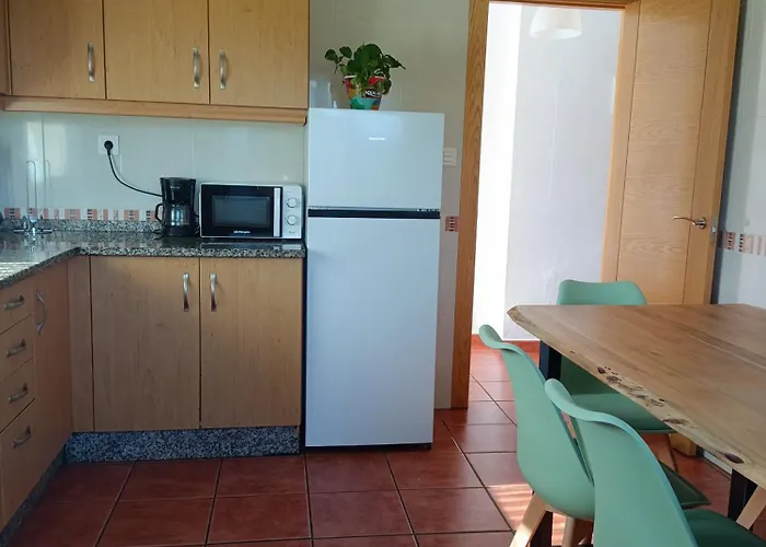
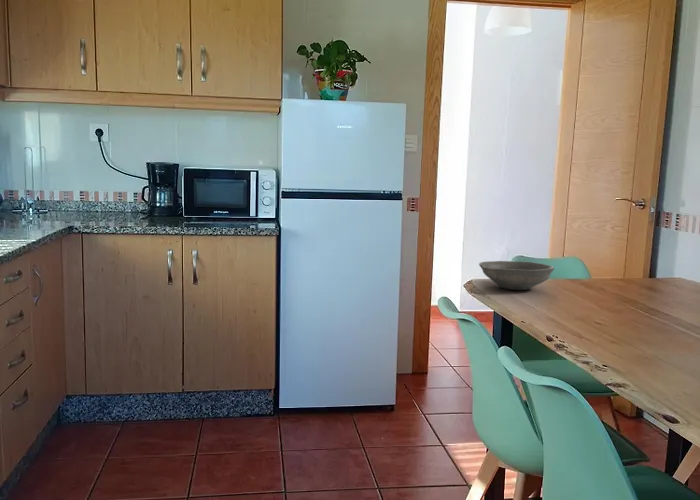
+ bowl (515, 275)
